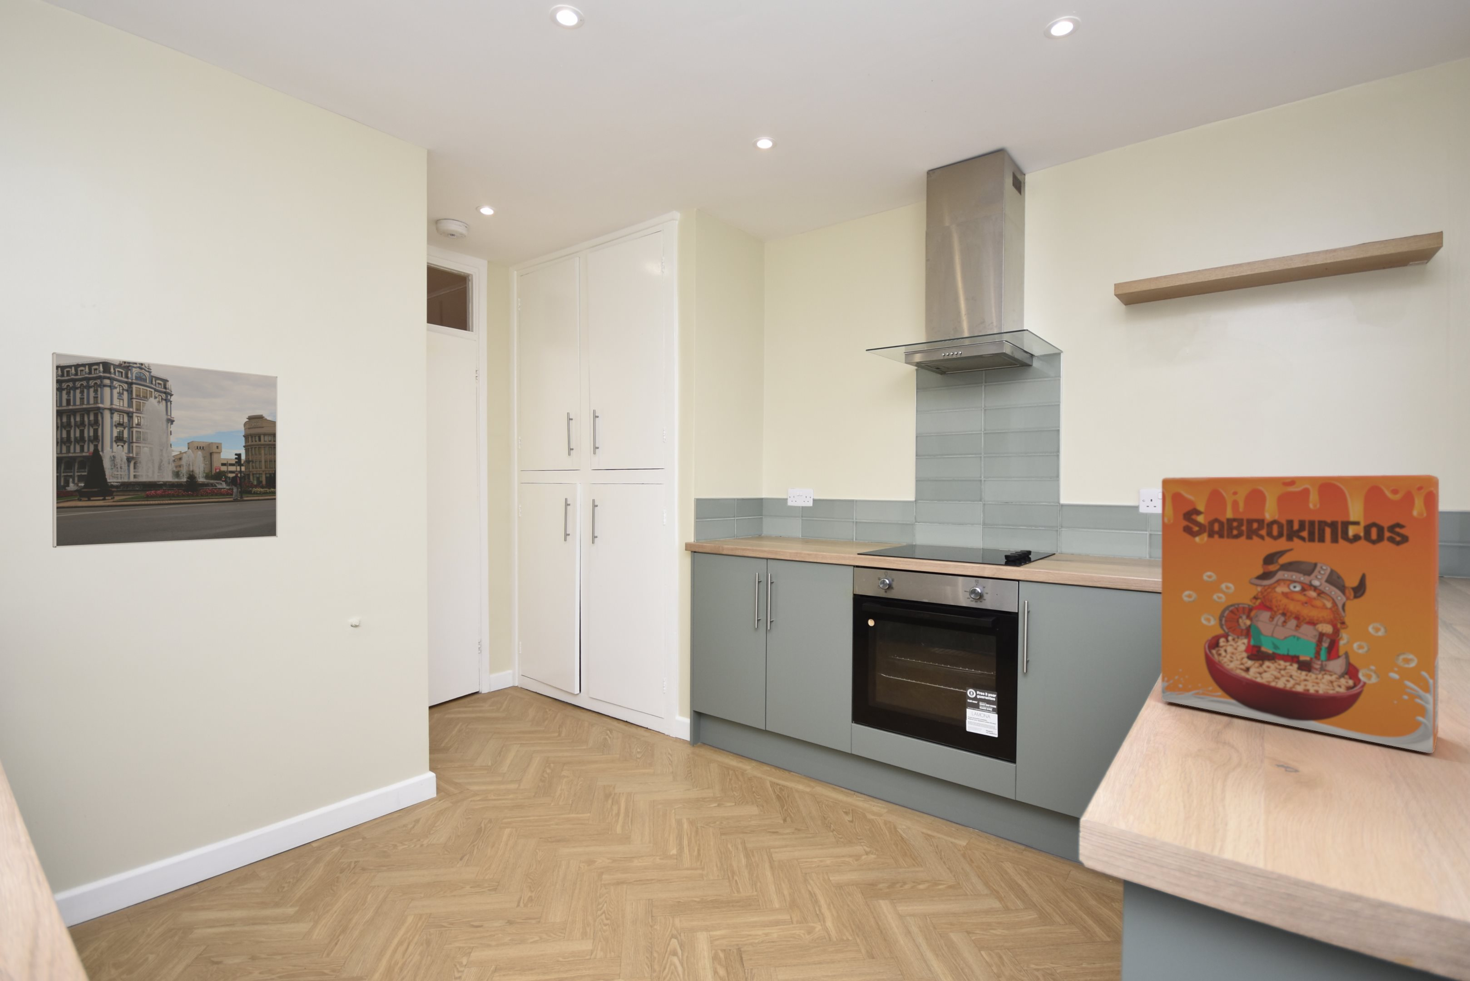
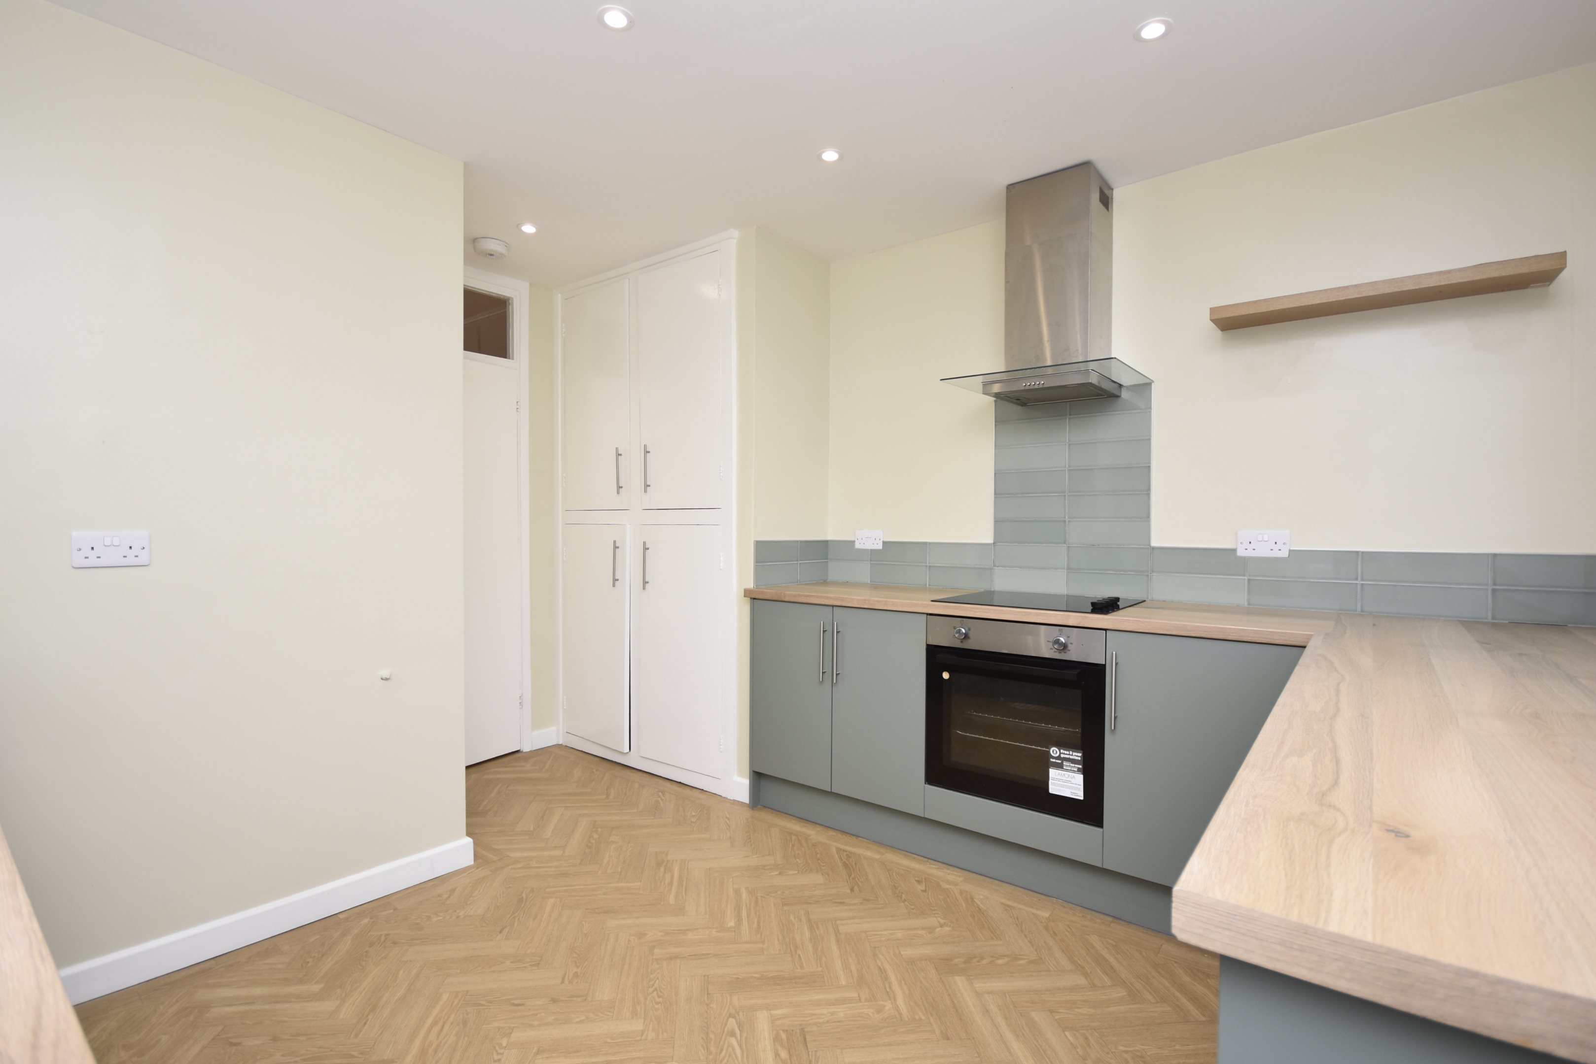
- cereal box (1289, 597)
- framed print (175, 453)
